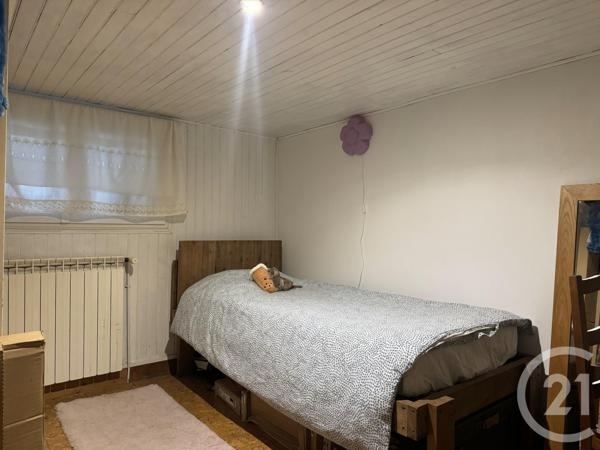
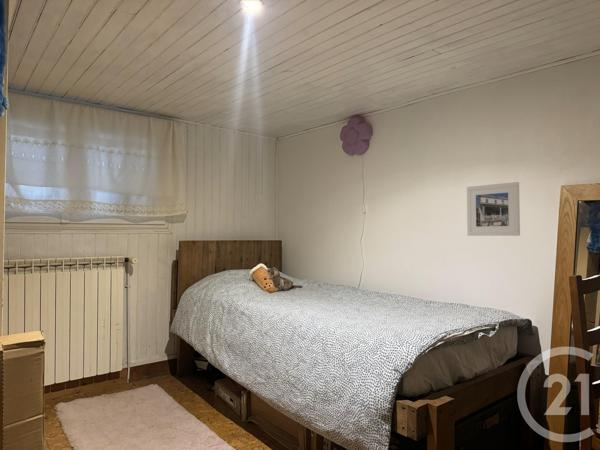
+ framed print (492, 210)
